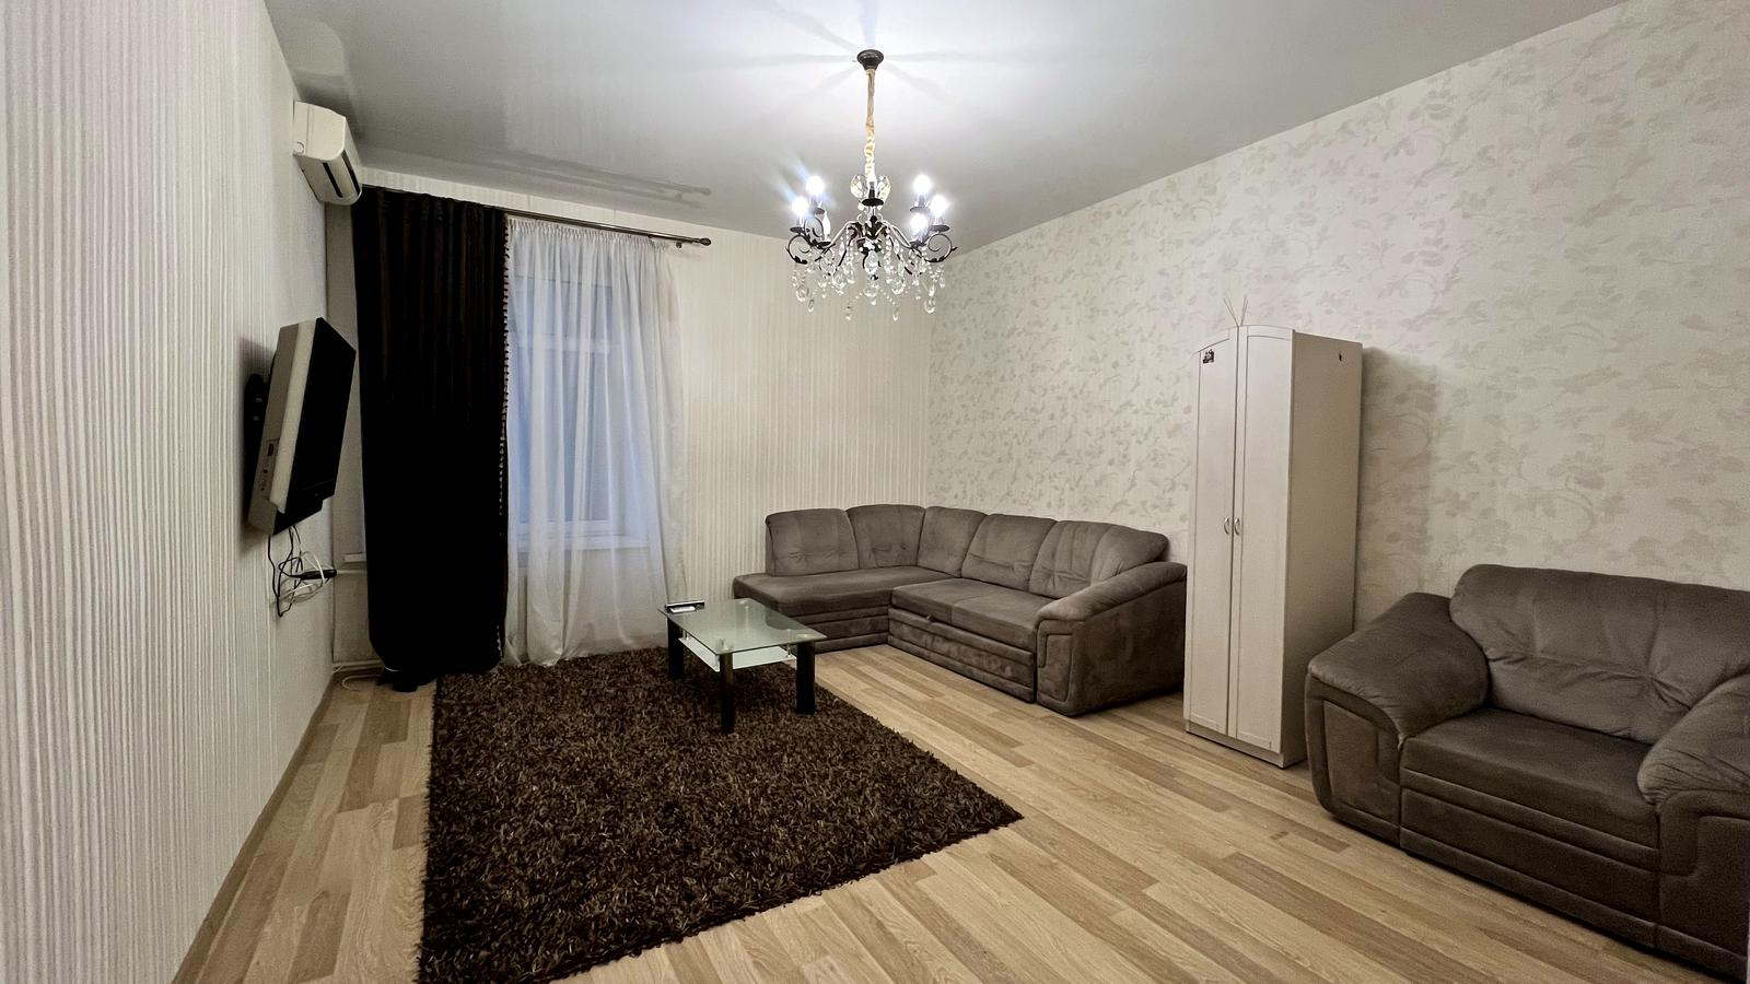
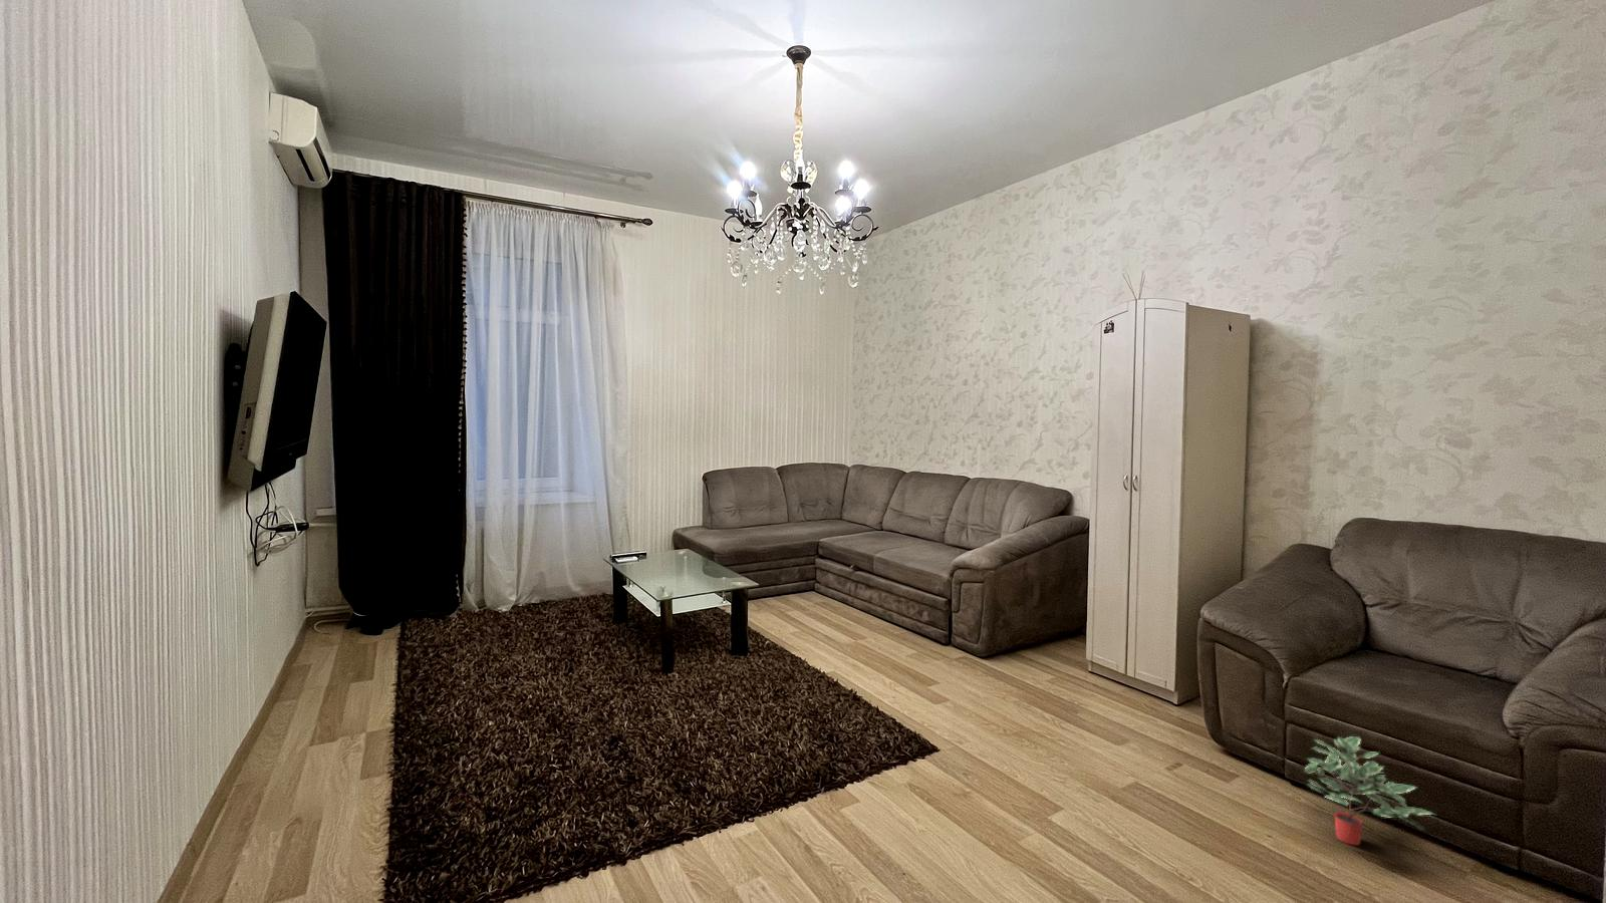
+ potted plant (1363, 791)
